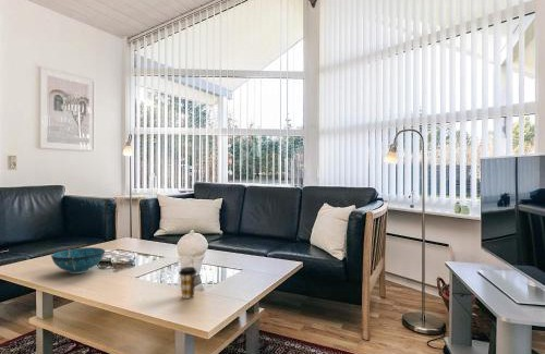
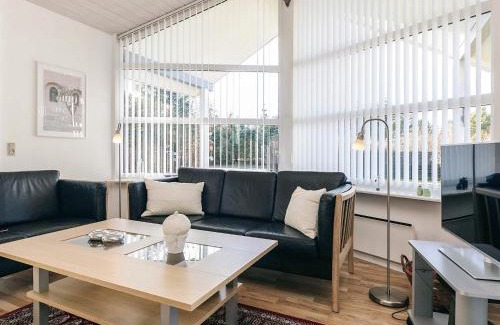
- decorative bowl (78, 261)
- coffee cup (187, 282)
